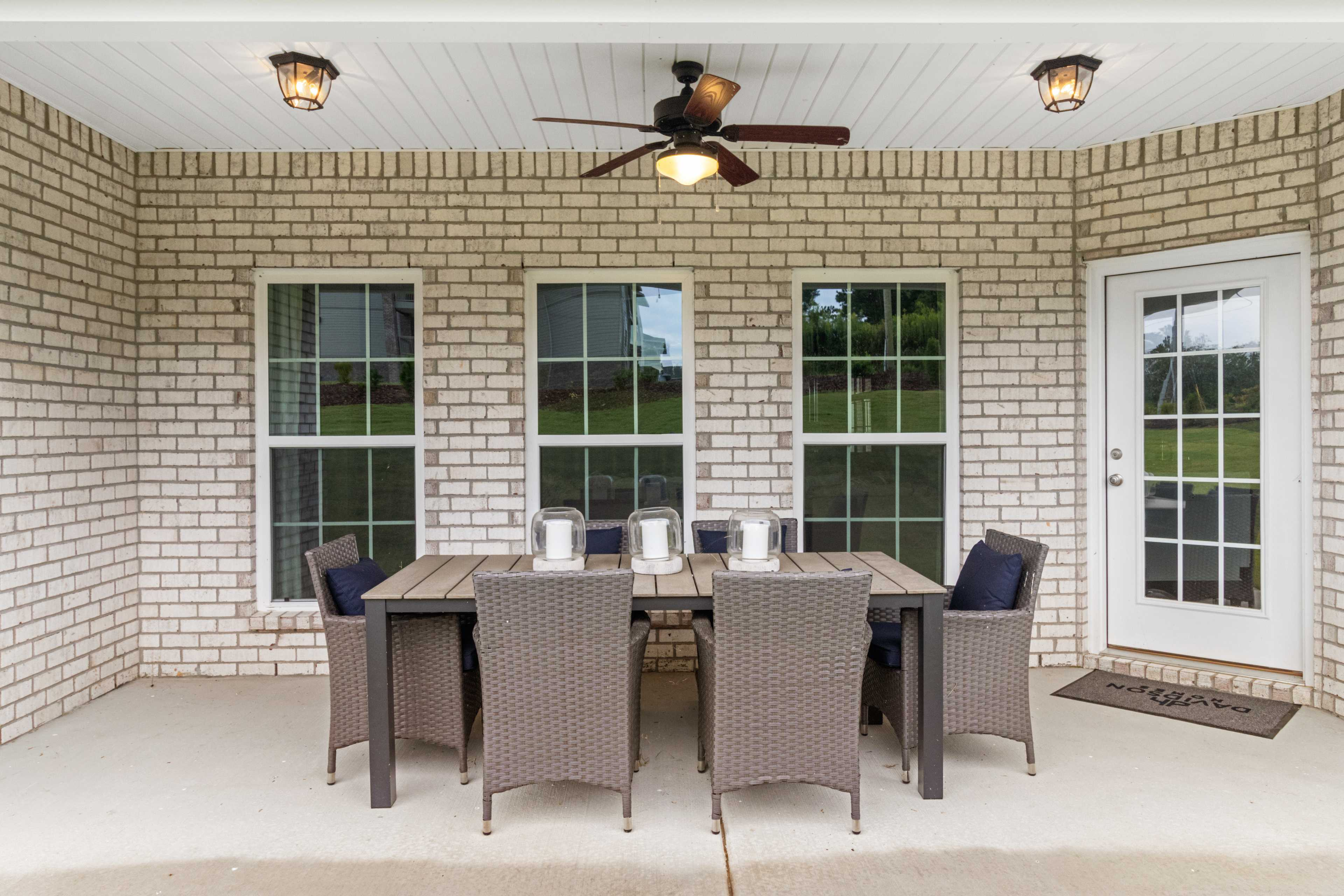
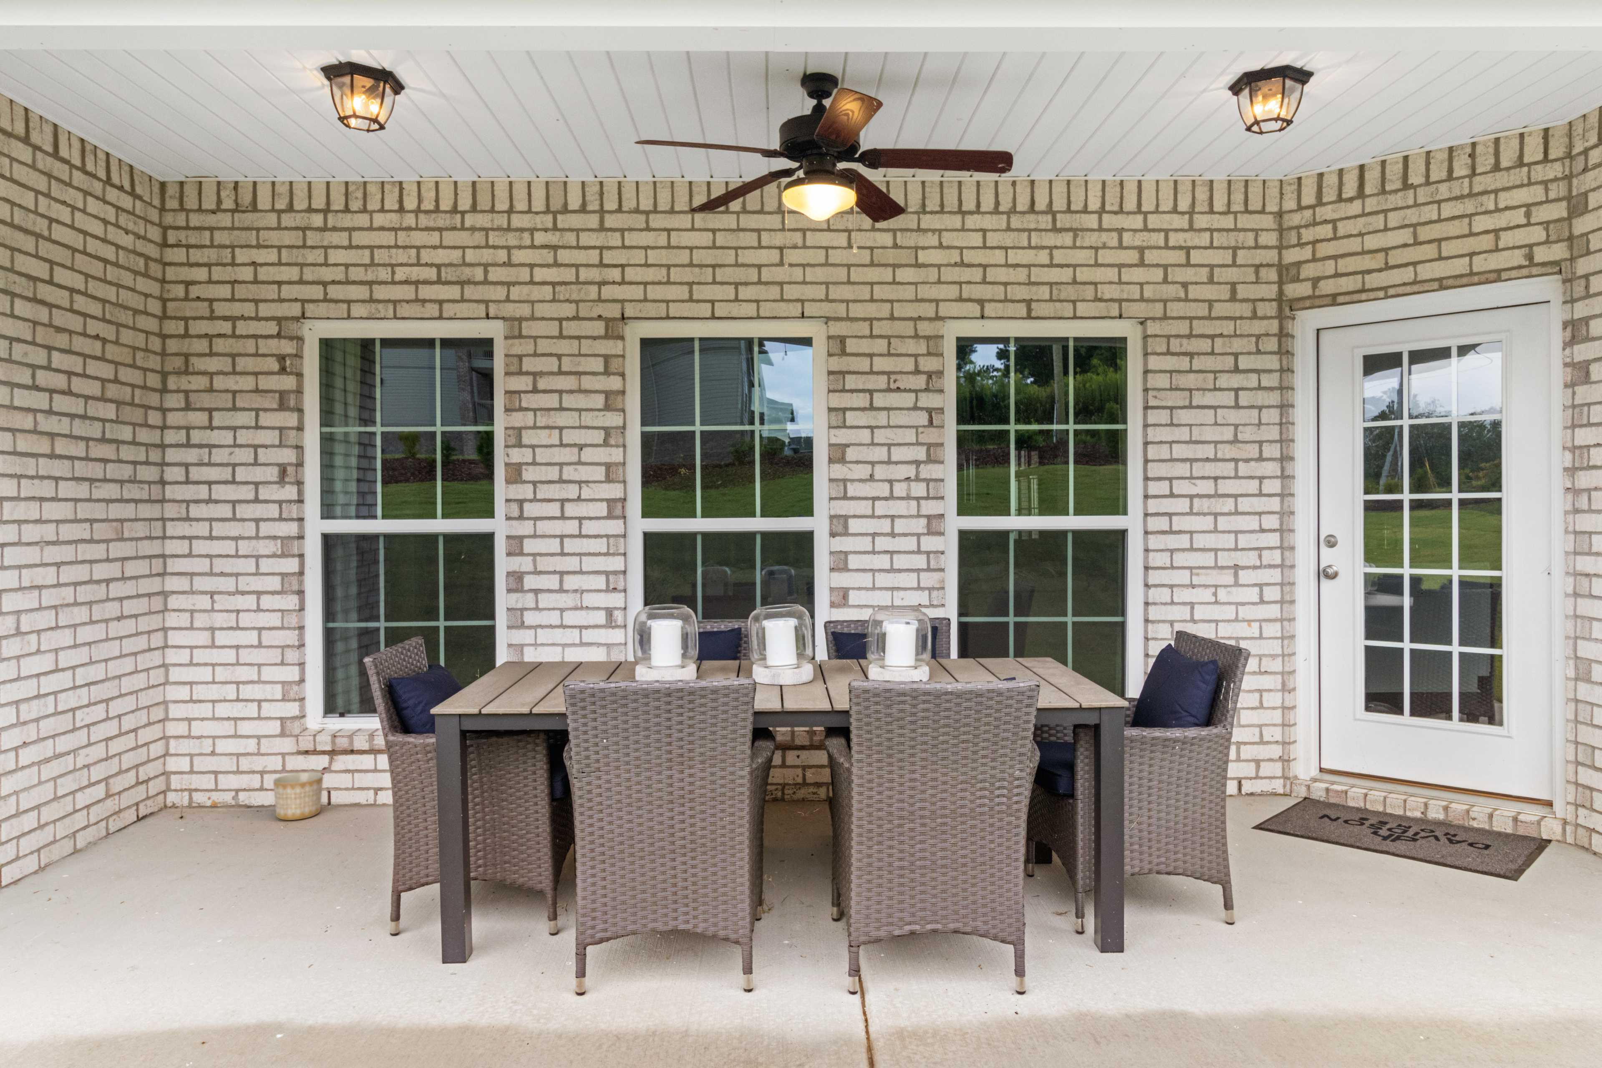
+ planter (298, 796)
